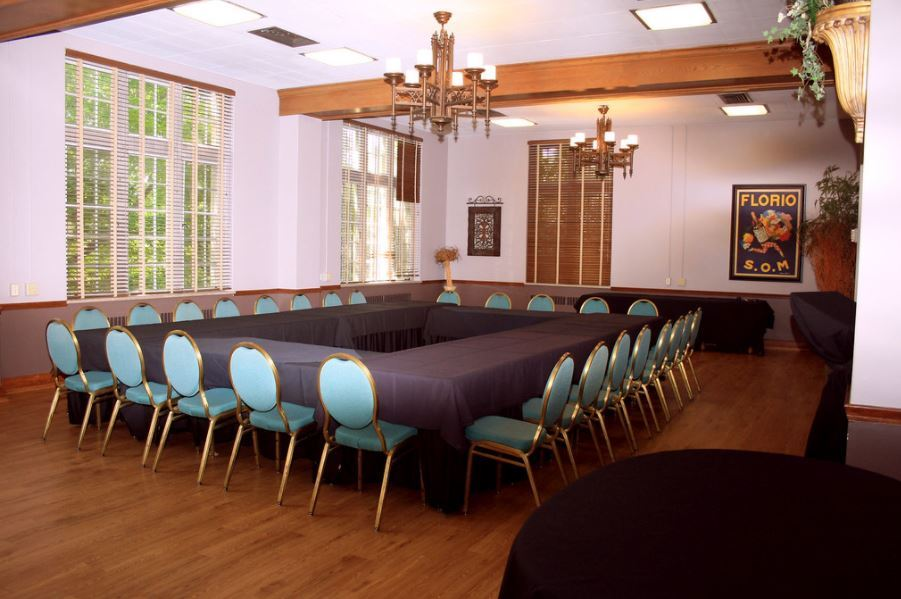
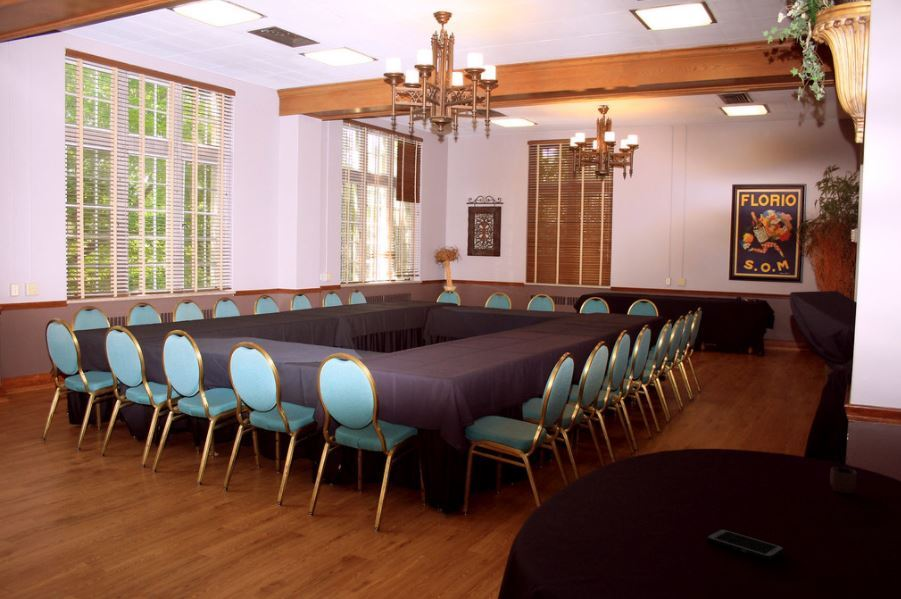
+ cell phone (744, 544)
+ cocoa (845, 470)
